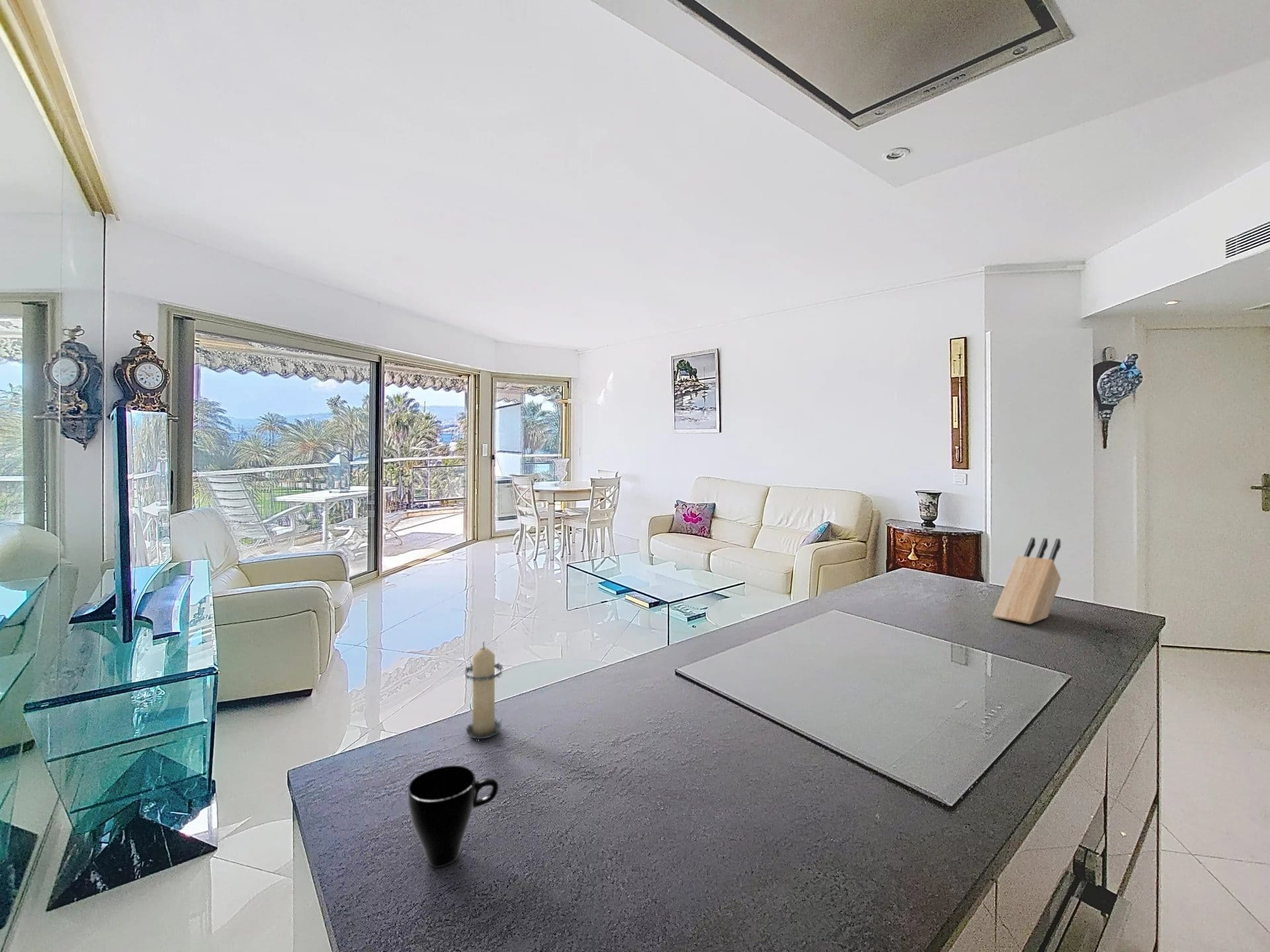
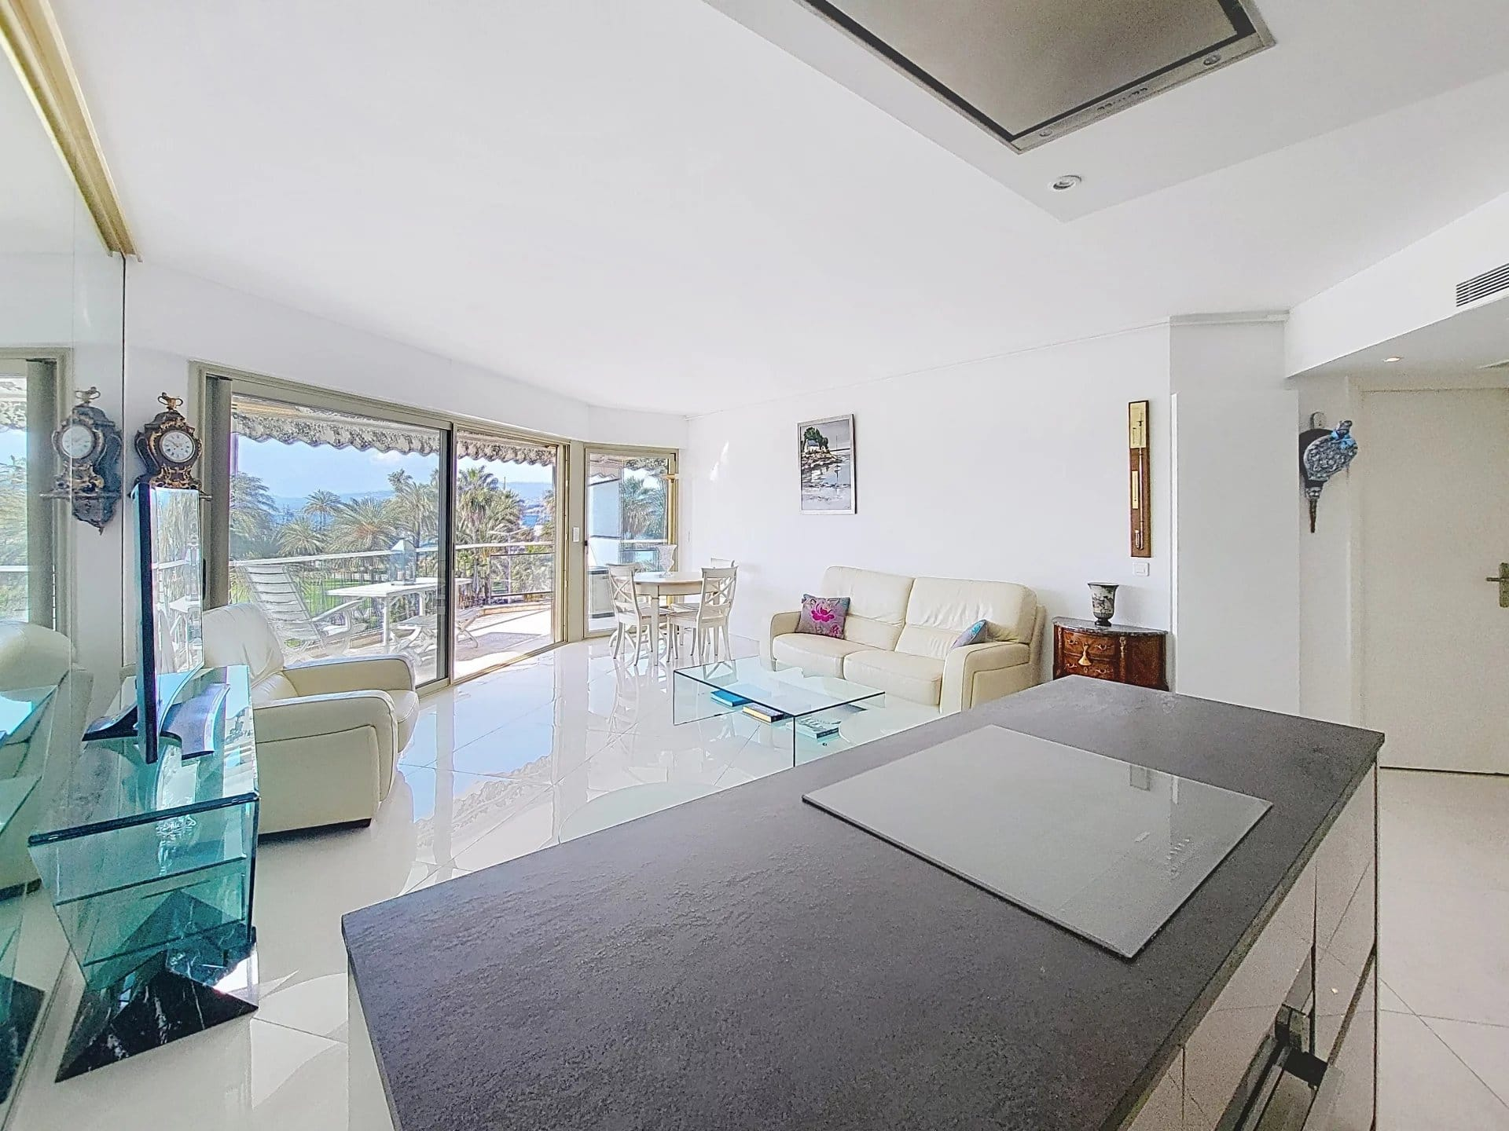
- cup (454, 814)
- candle (484, 687)
- knife block (1030, 576)
